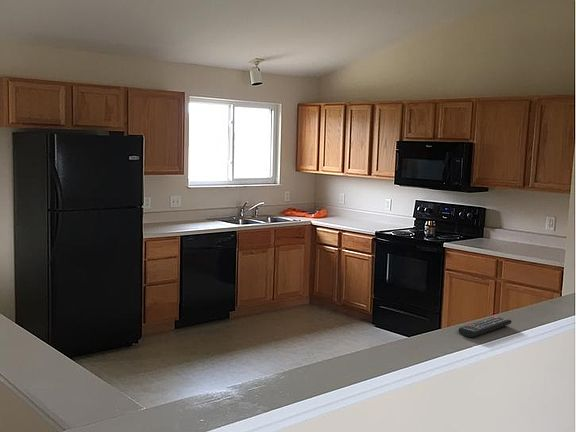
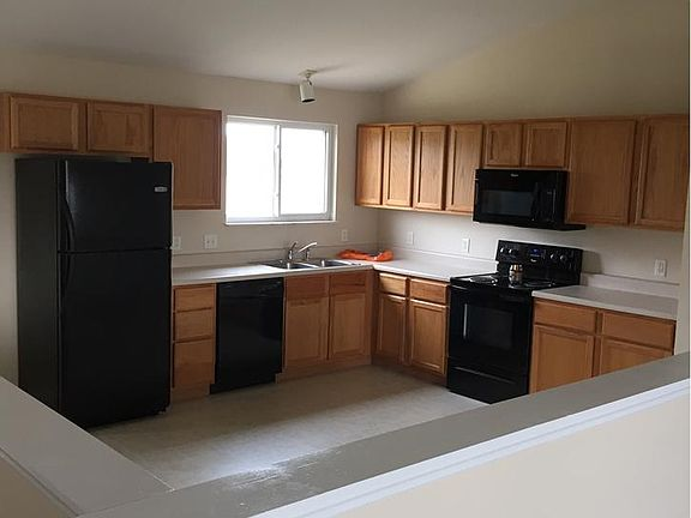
- remote control (485, 326)
